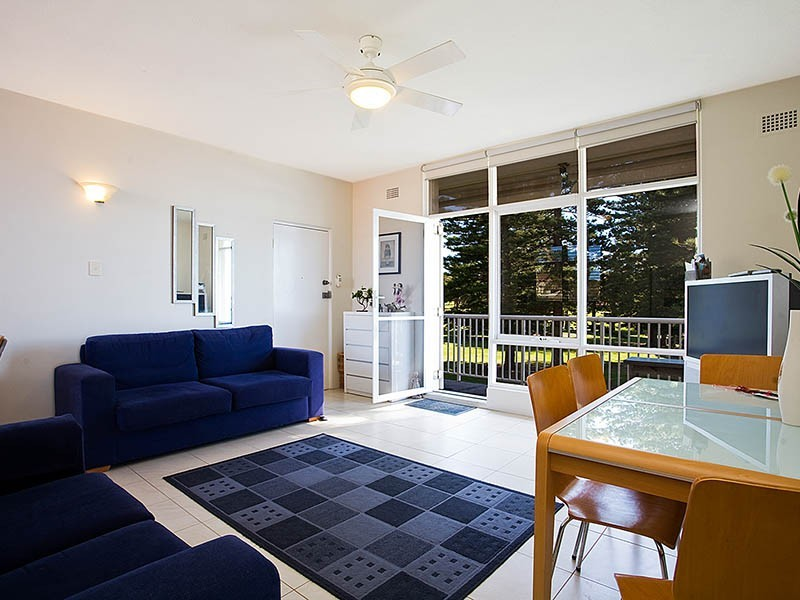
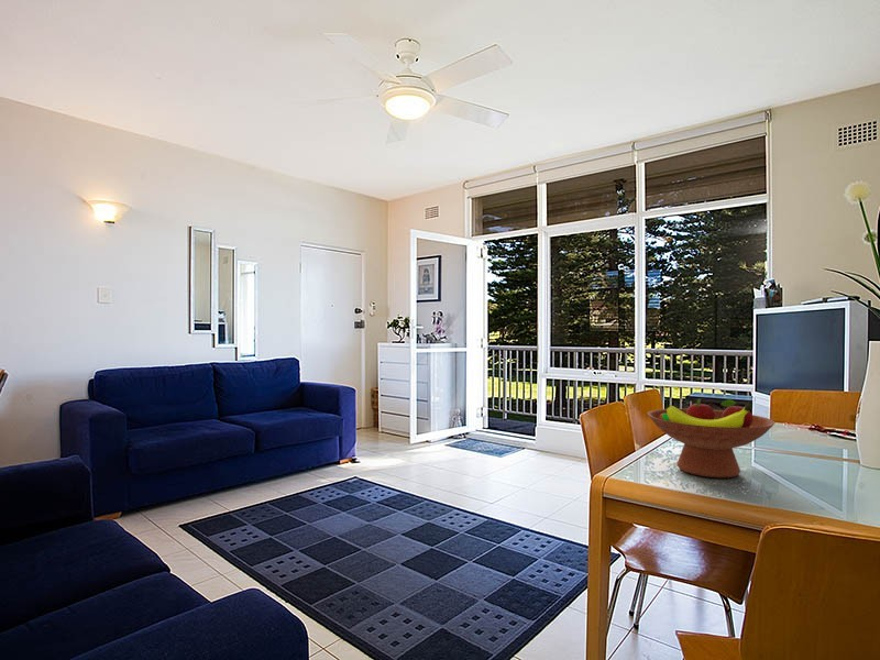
+ fruit bowl (707, 433)
